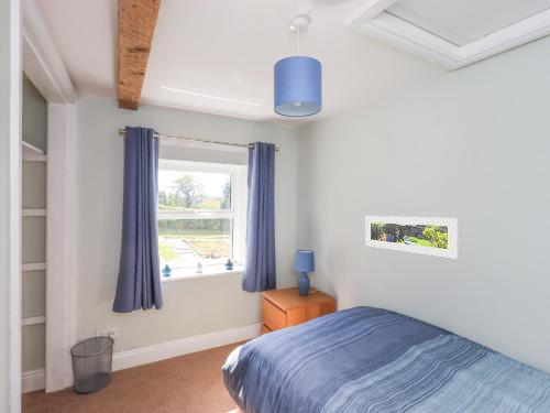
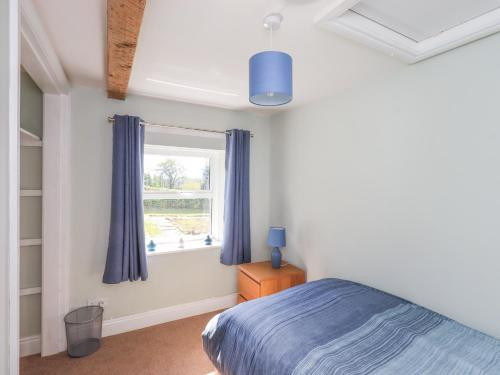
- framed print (404, 233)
